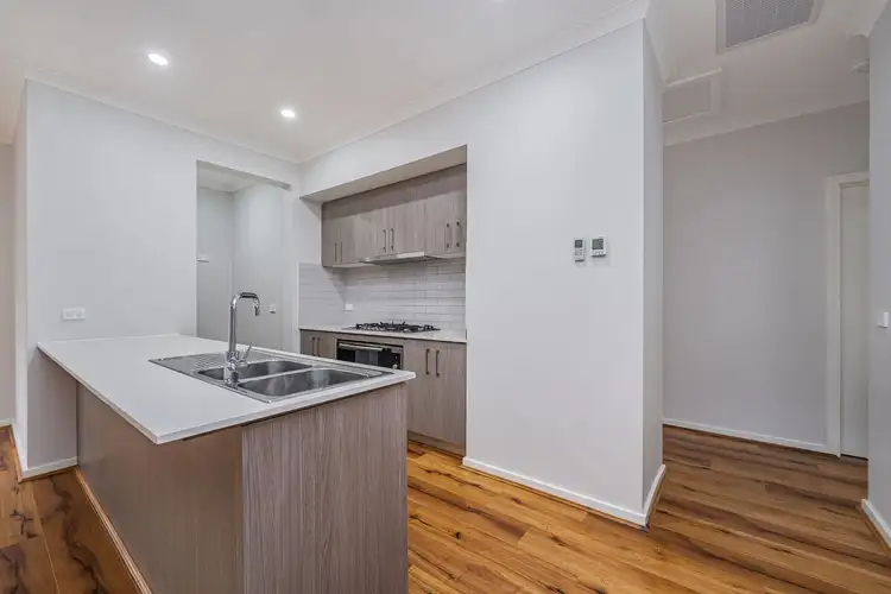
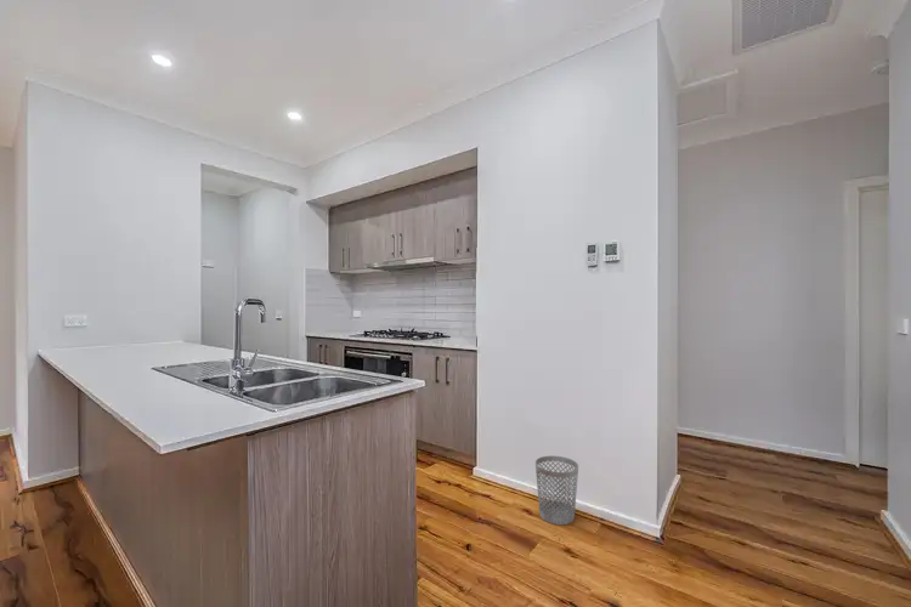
+ wastebasket (556, 489)
